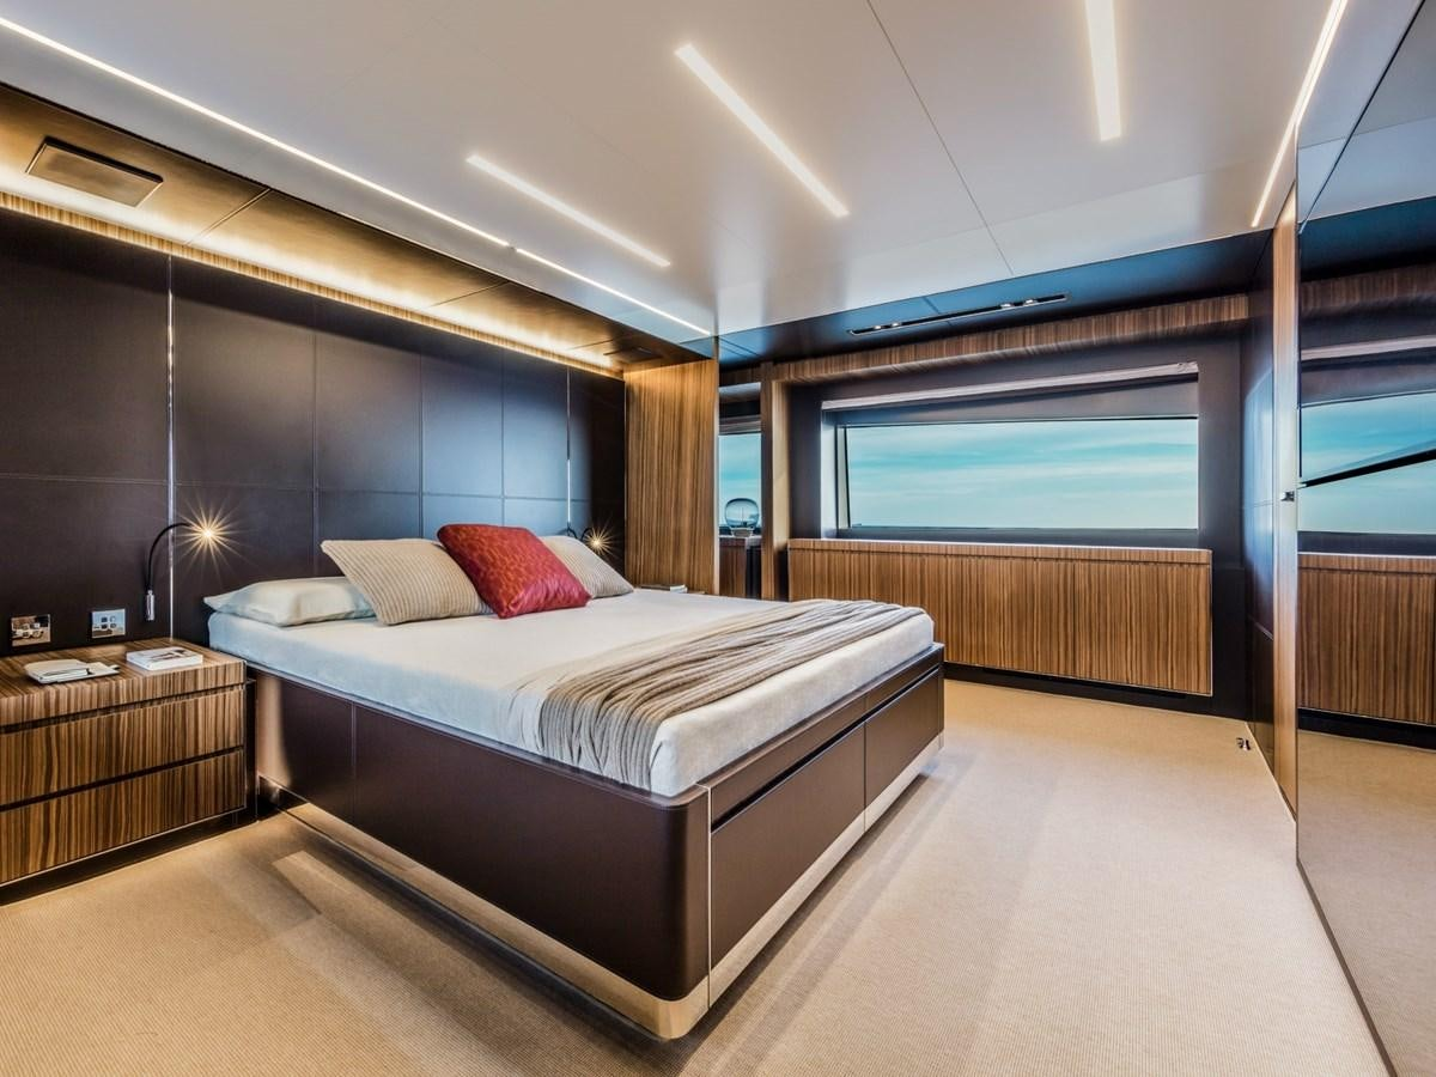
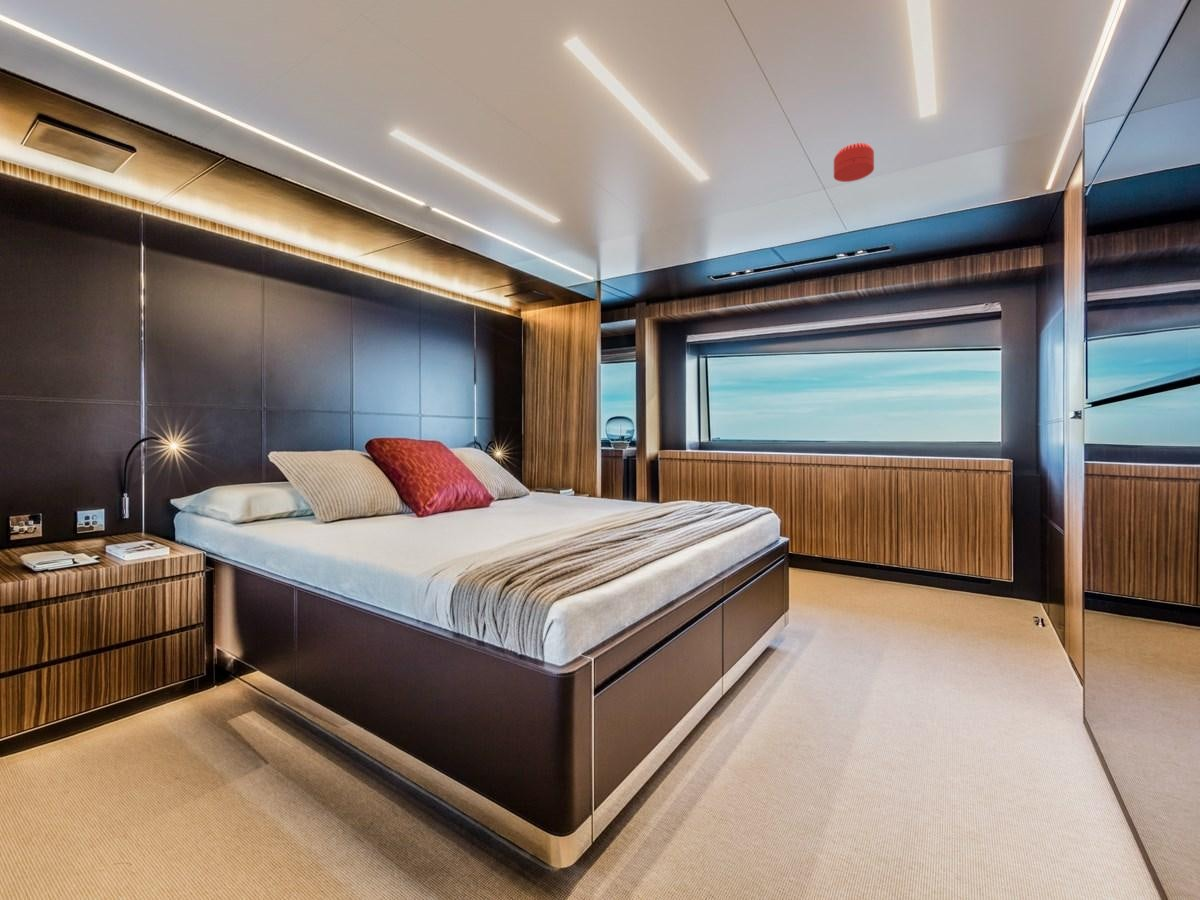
+ smoke detector (853, 161)
